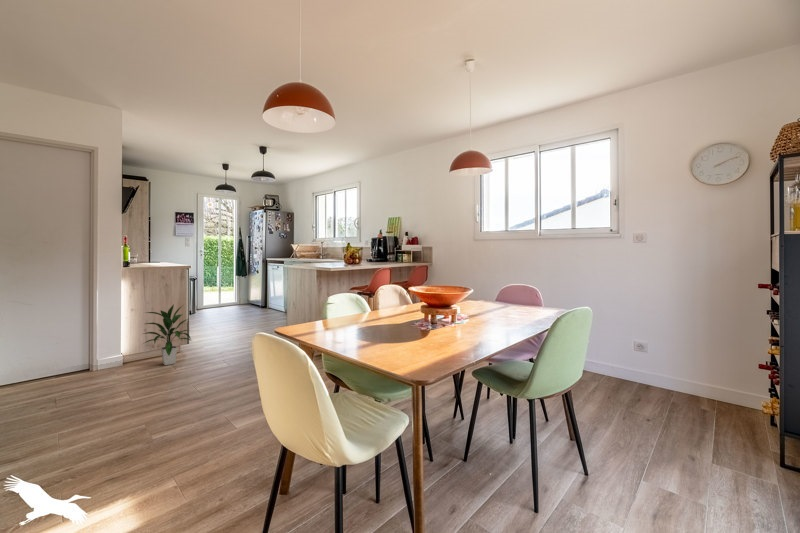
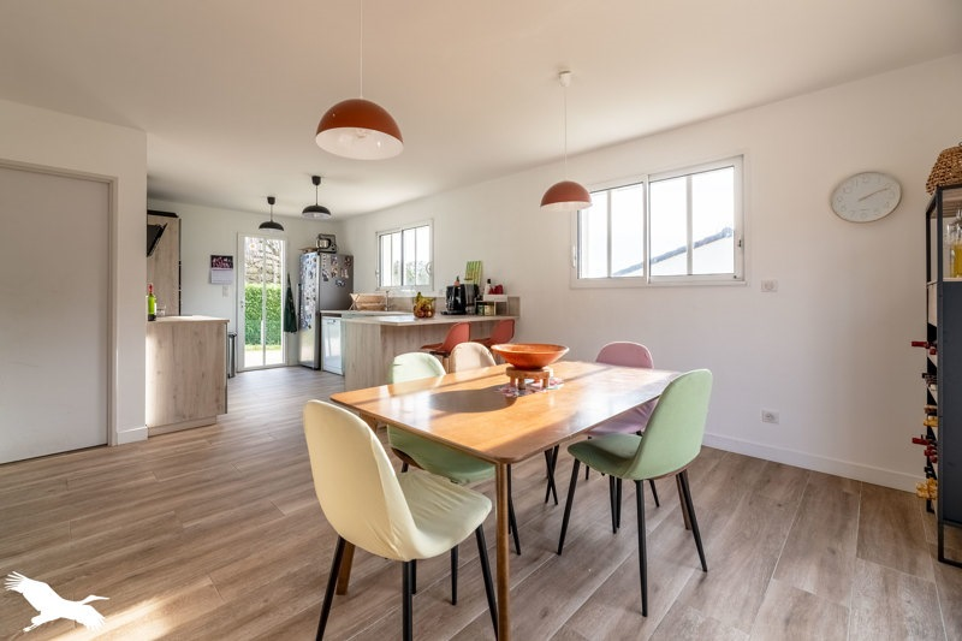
- indoor plant (167, 334)
